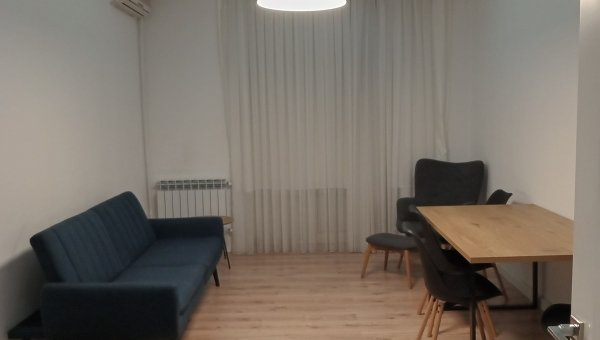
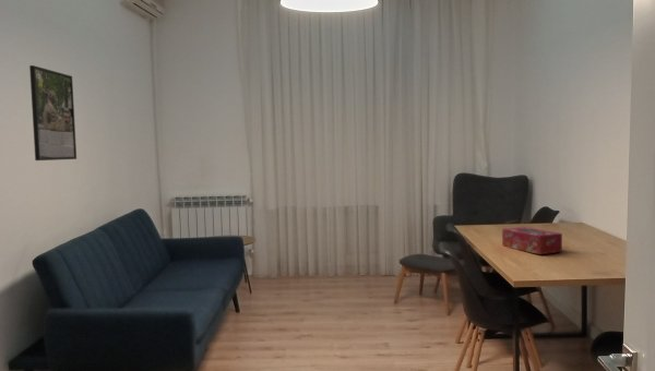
+ tissue box (531, 239)
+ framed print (55, 116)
